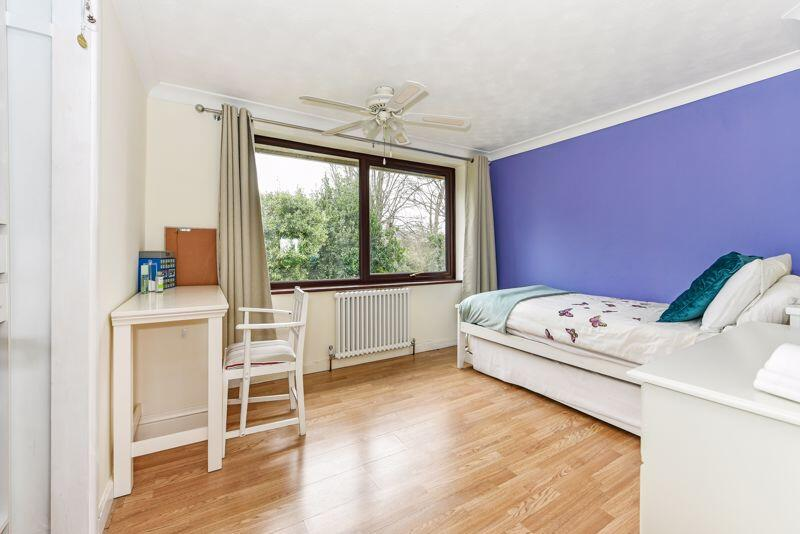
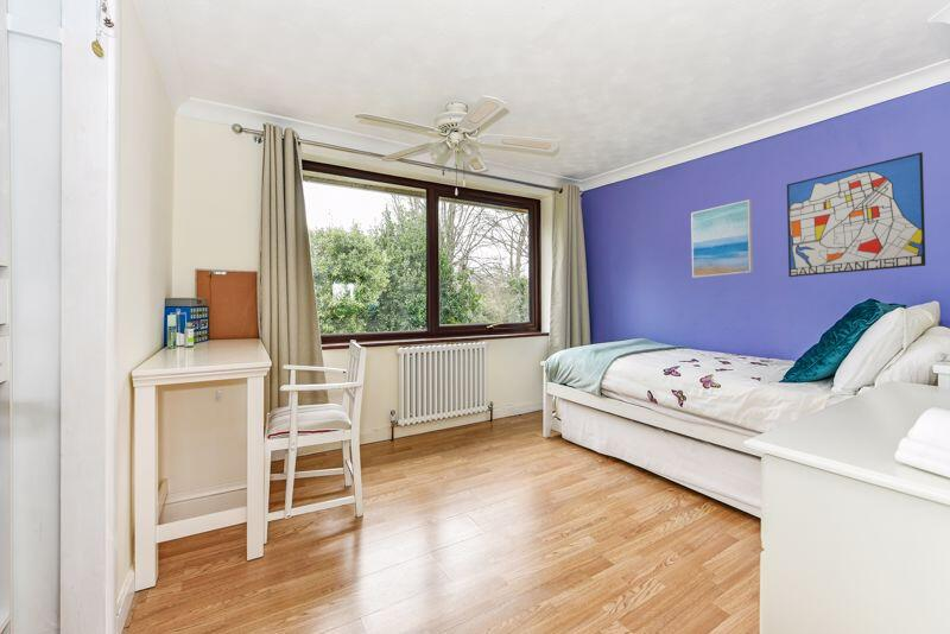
+ wall art (848, 221)
+ wall art (720, 240)
